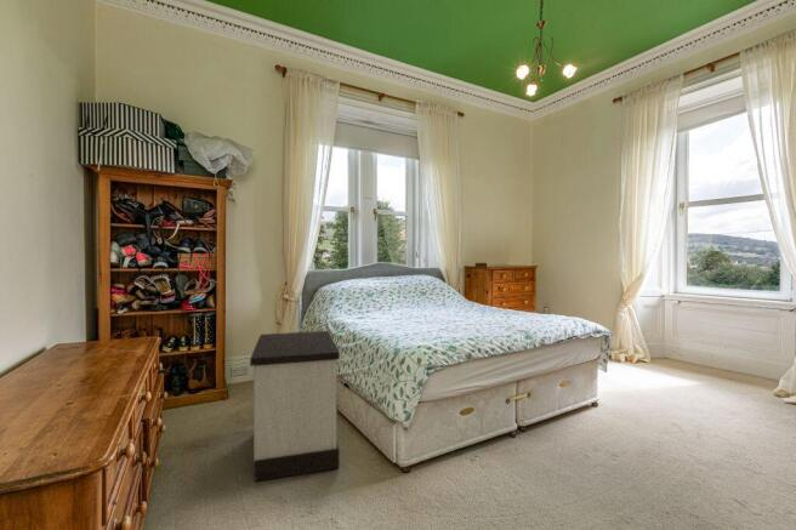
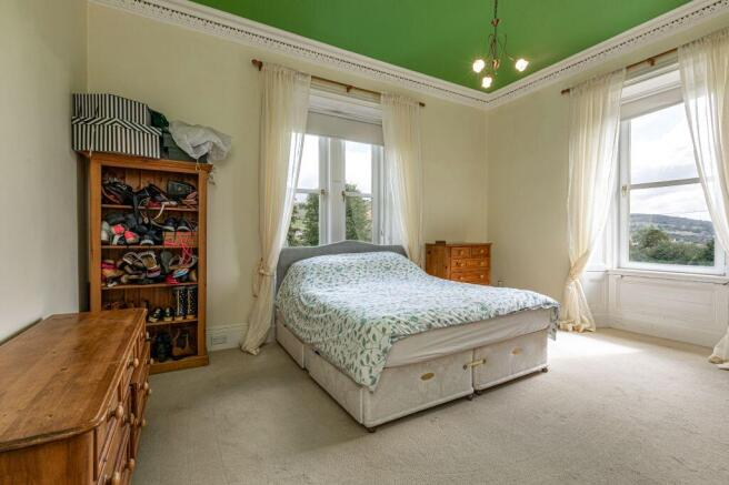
- nightstand (296, 394)
